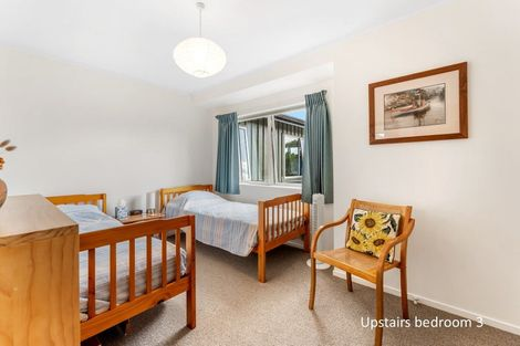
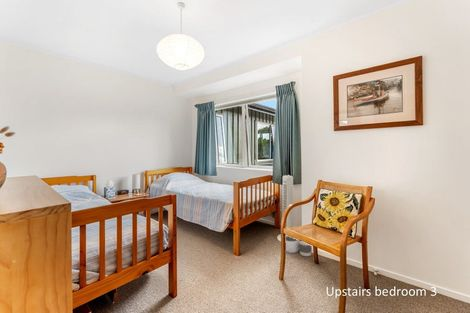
+ waste basket (296, 243)
